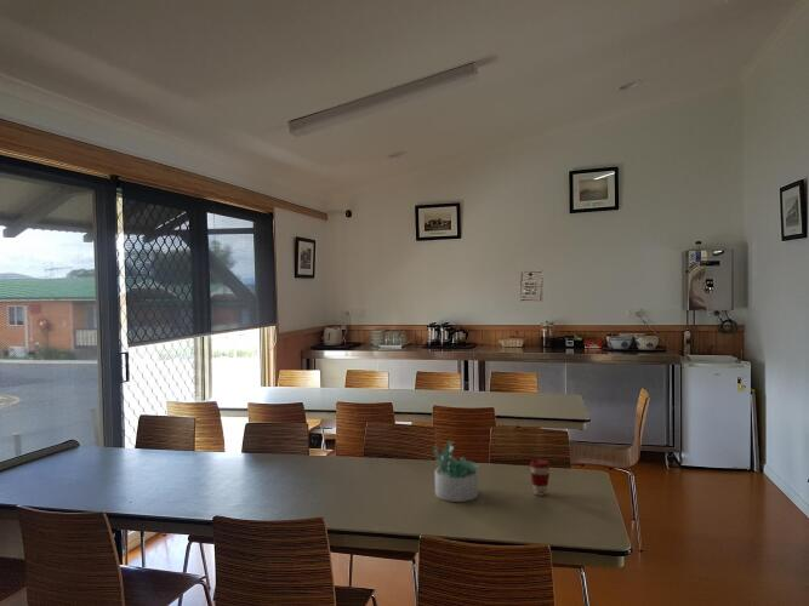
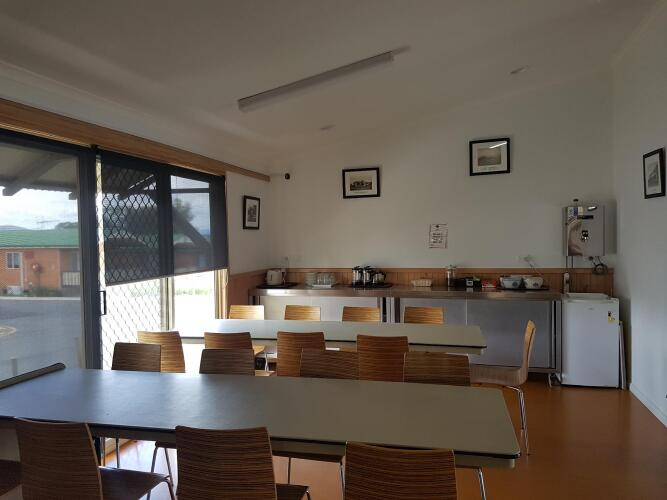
- coffee cup (540, 476)
- succulent plant (457, 467)
